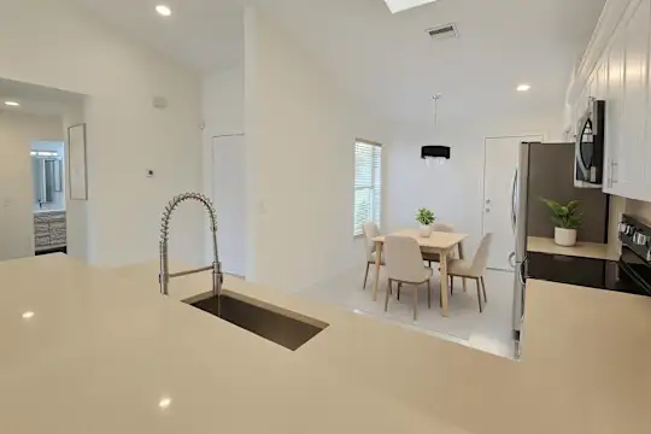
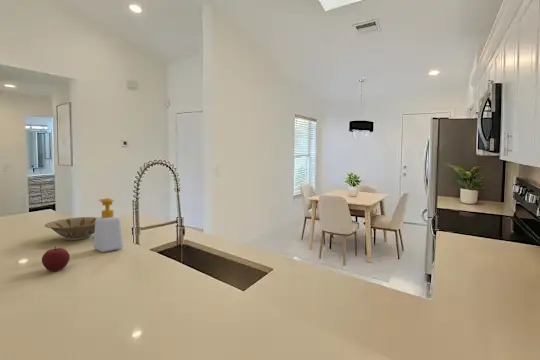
+ apple (56, 258)
+ bowl (78, 229)
+ soap bottle (105, 223)
